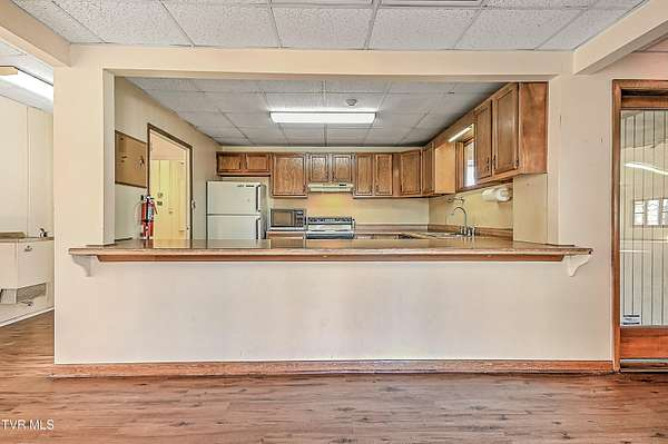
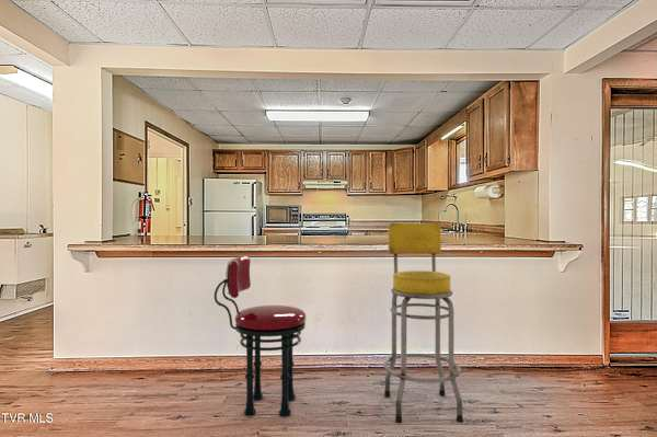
+ bar stool (420, 315)
+ stool (262, 332)
